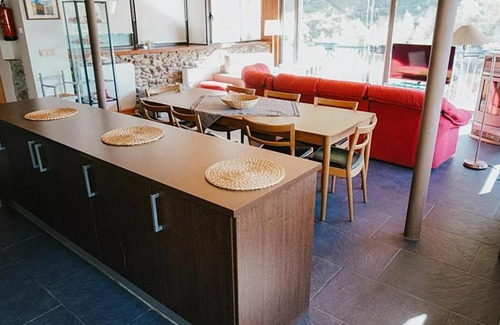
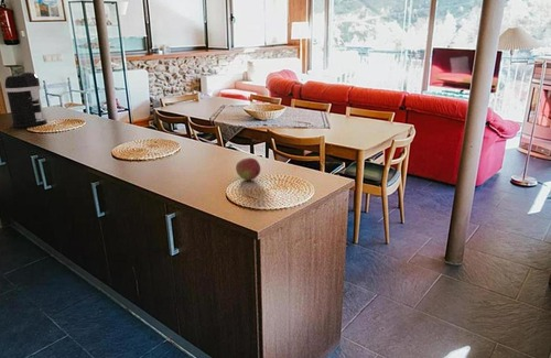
+ coffee maker (25, 98)
+ fruit (248, 169)
